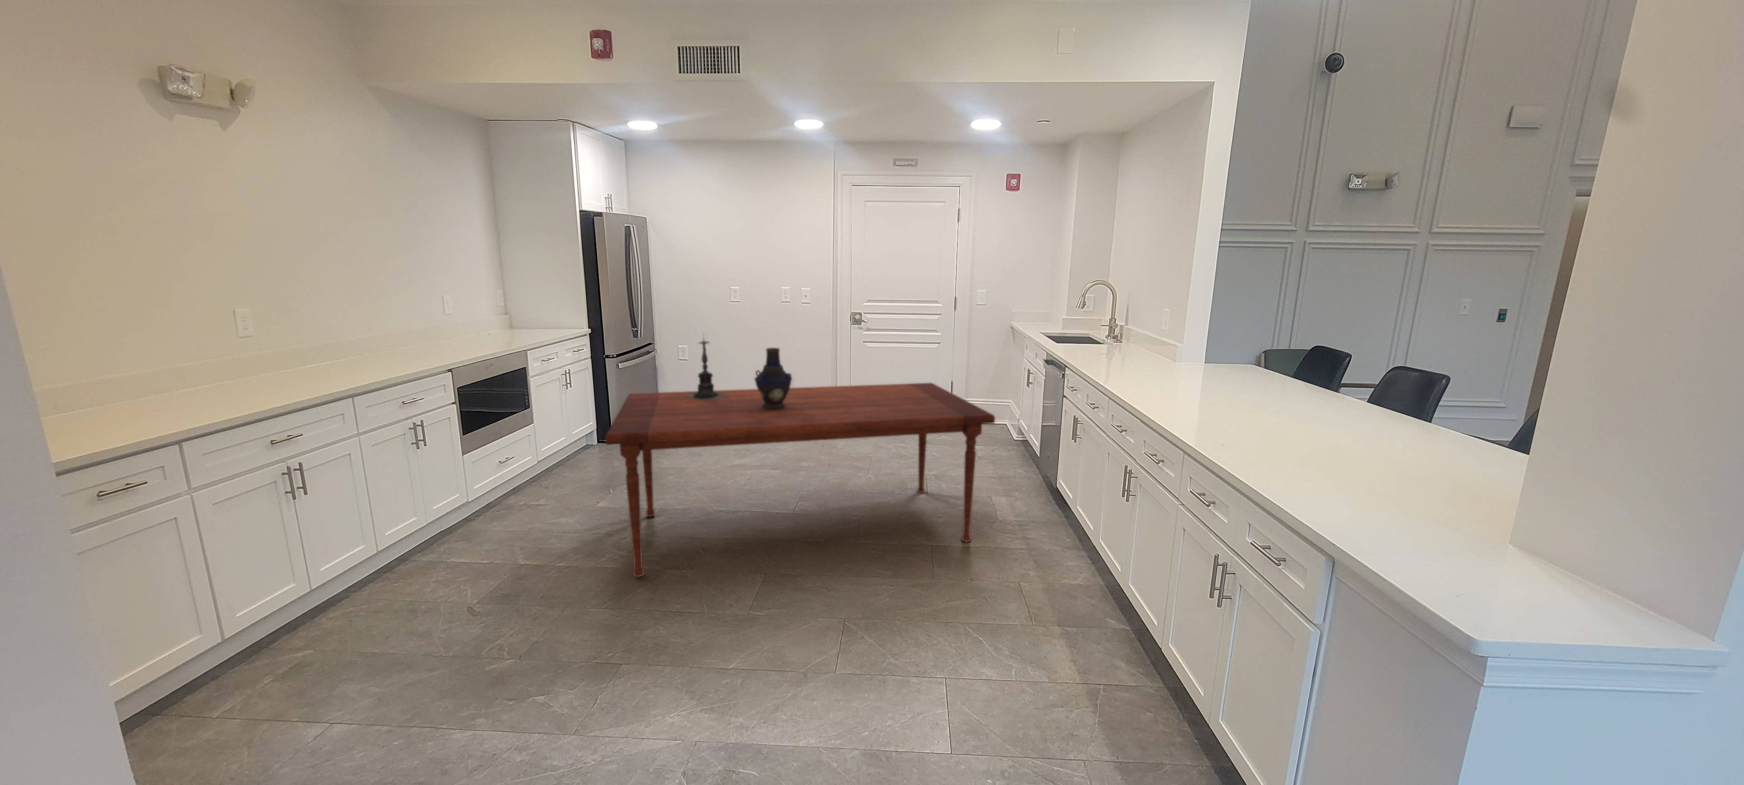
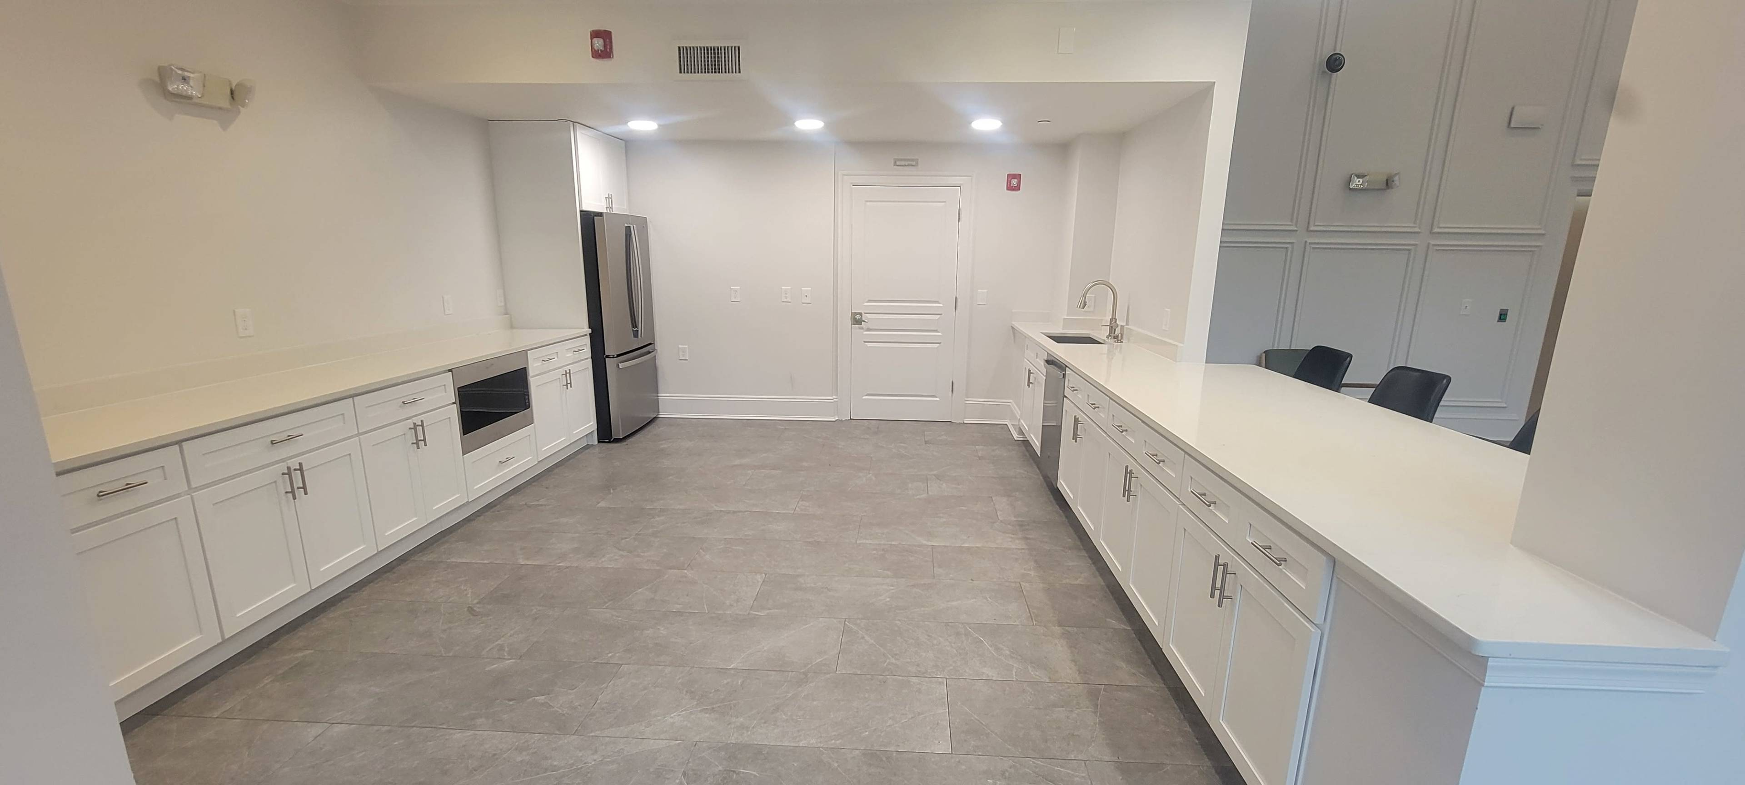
- vase (773, 378)
- dining table (802, 441)
- candle holder (705, 365)
